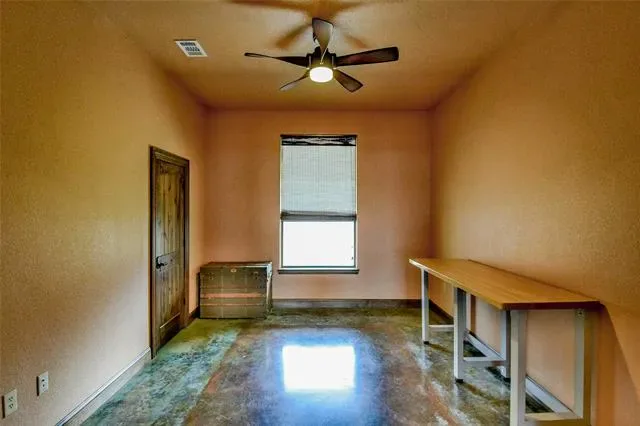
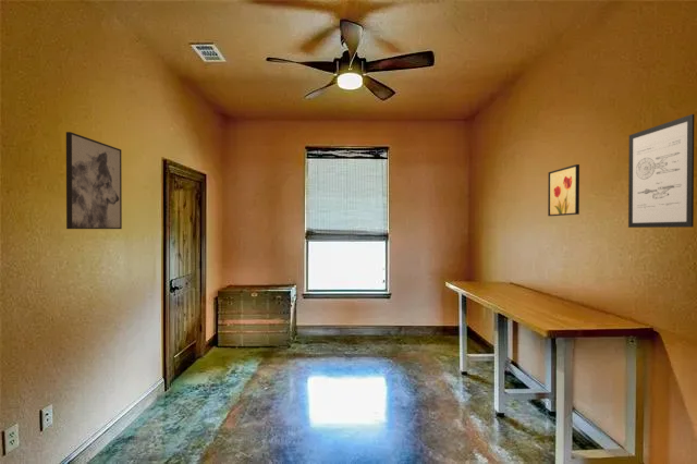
+ wall art (96, 185)
+ wall art (563, 192)
+ wall art (658, 176)
